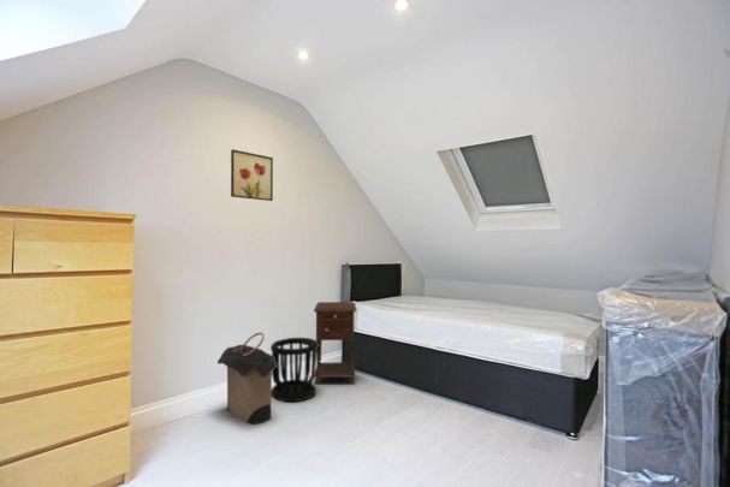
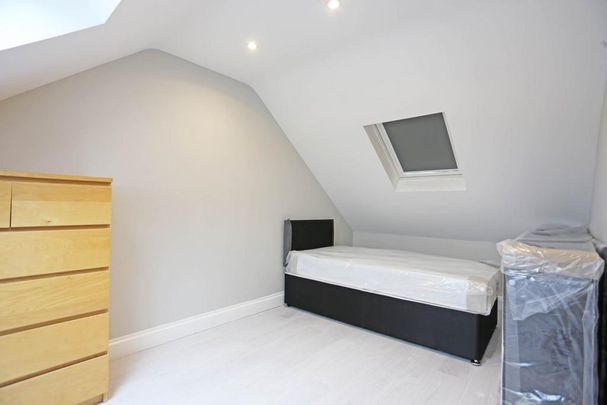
- nightstand (334, 339)
- laundry hamper (247, 373)
- wall art (251, 176)
- wastebasket (295, 368)
